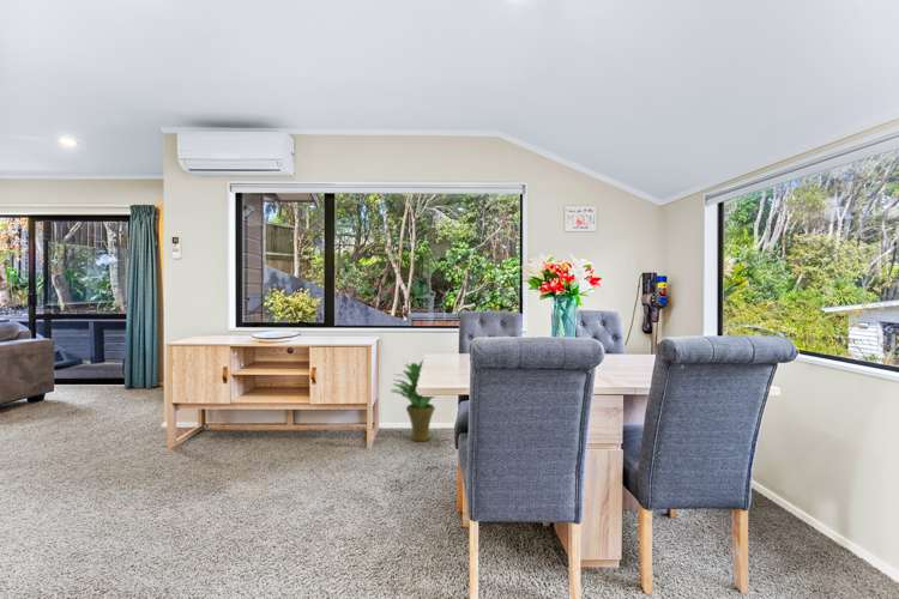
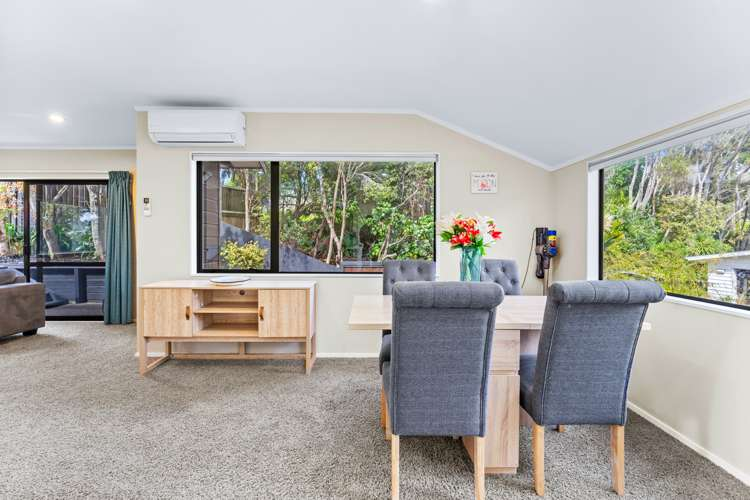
- potted plant (420, 398)
